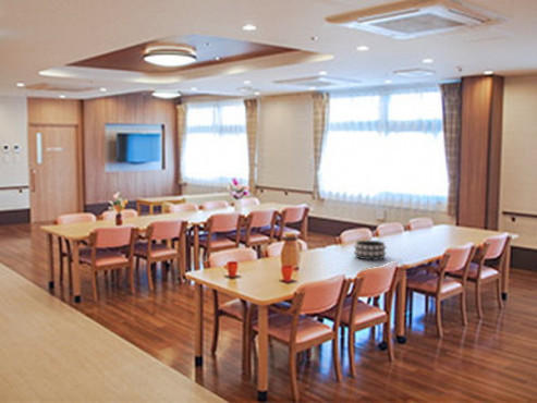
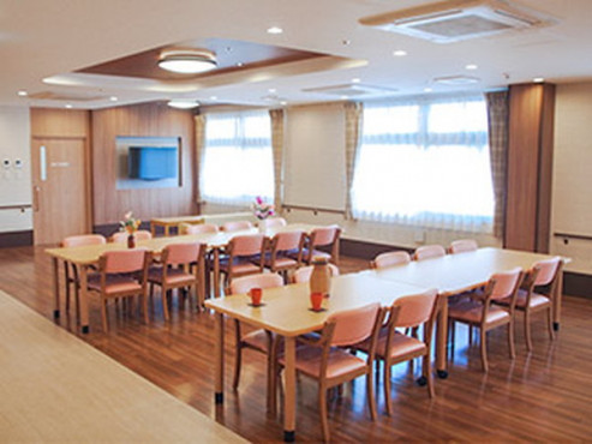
- decorative bowl (369, 249)
